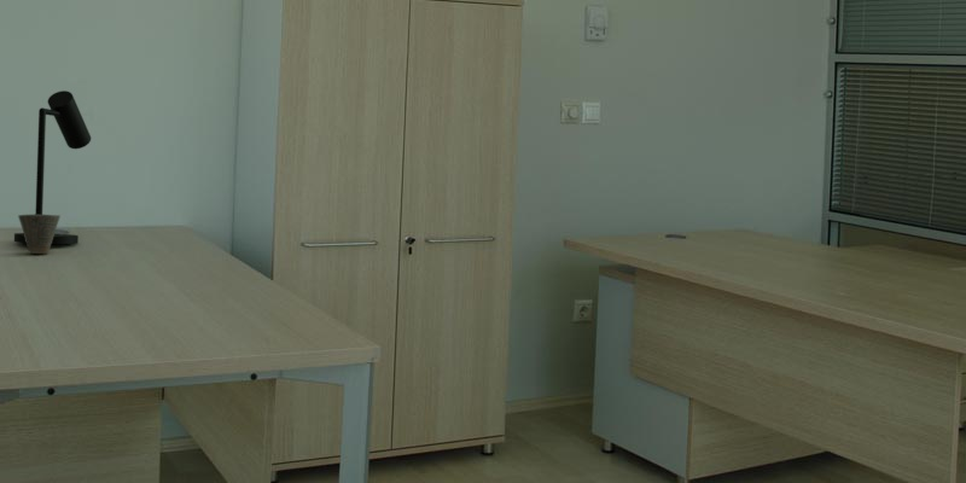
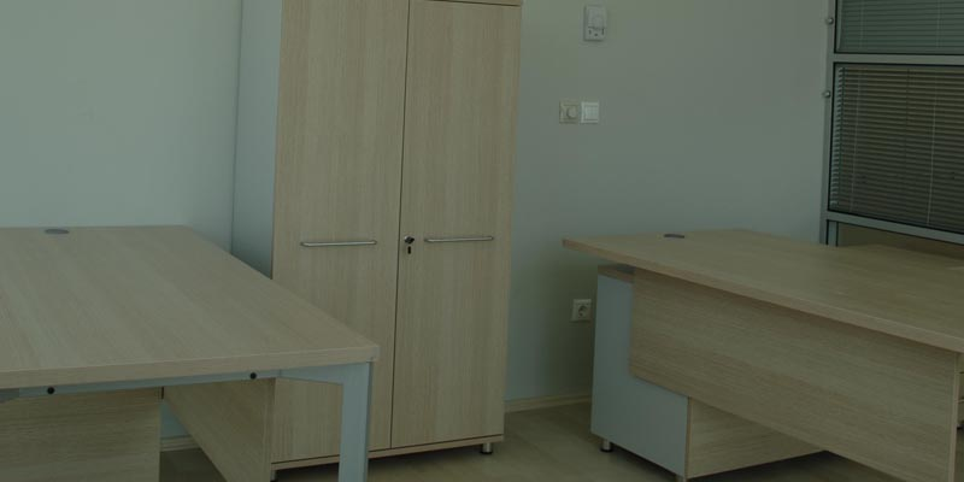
- desk lamp (43, 164)
- cup (39, 233)
